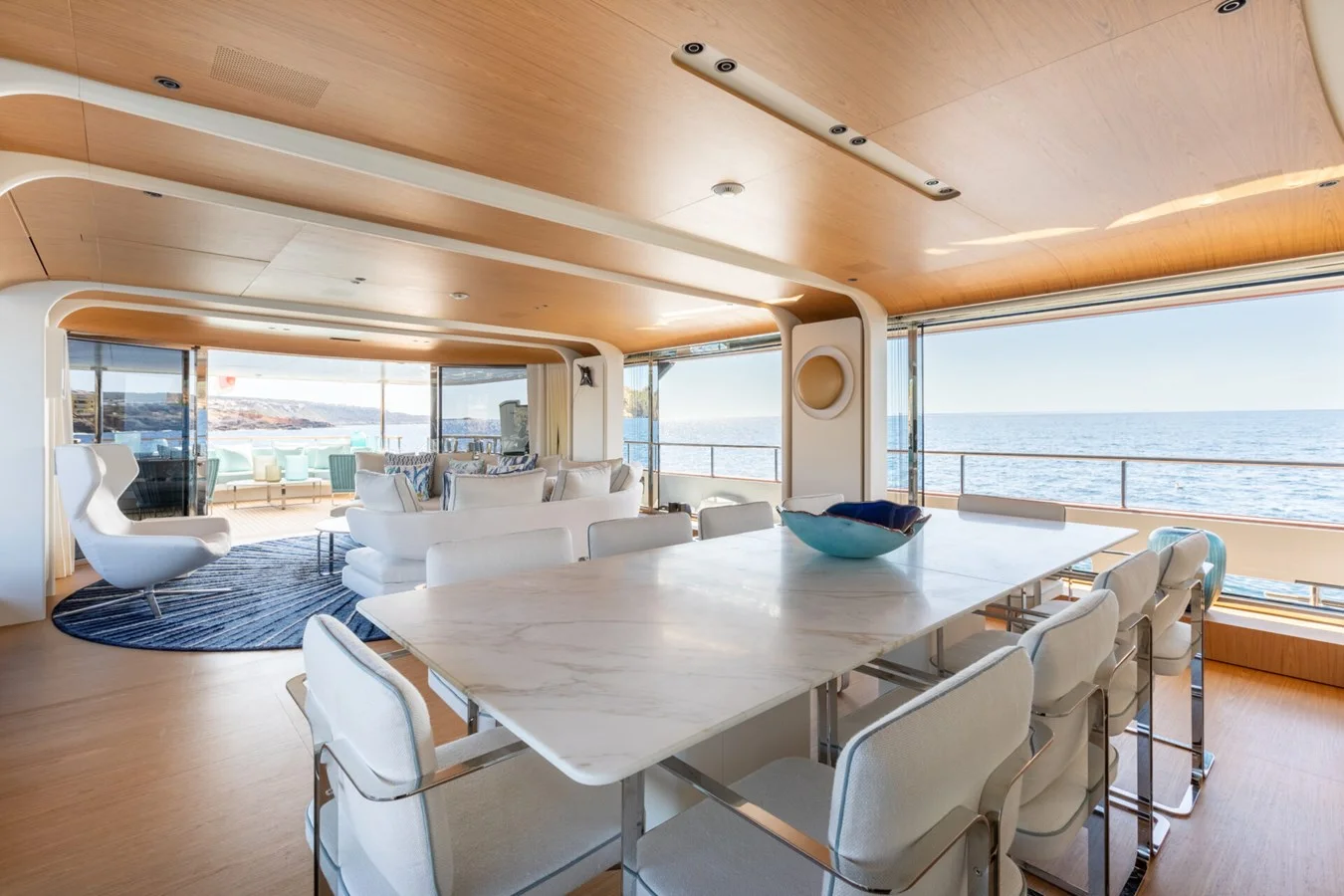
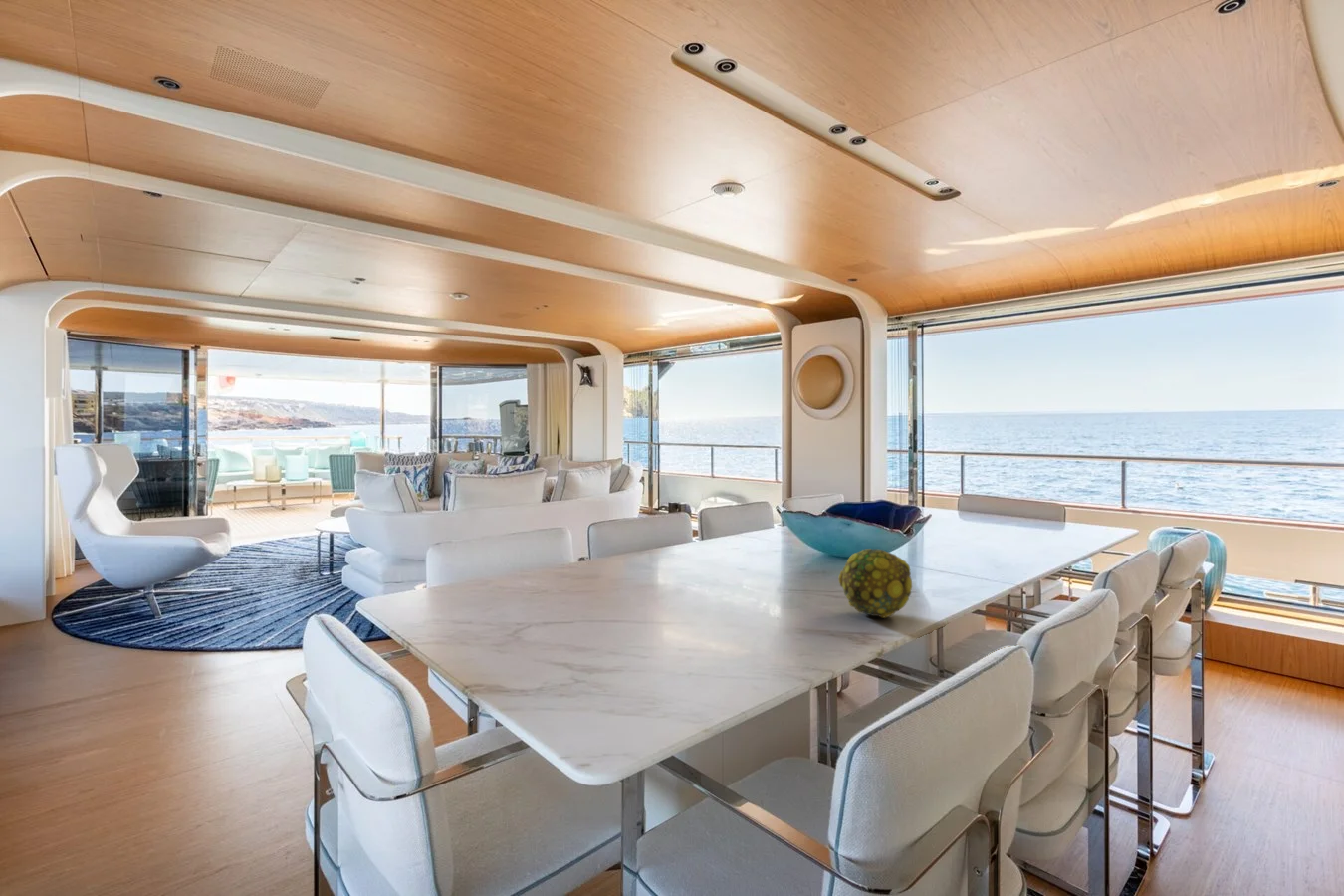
+ decorative ball (875, 581)
